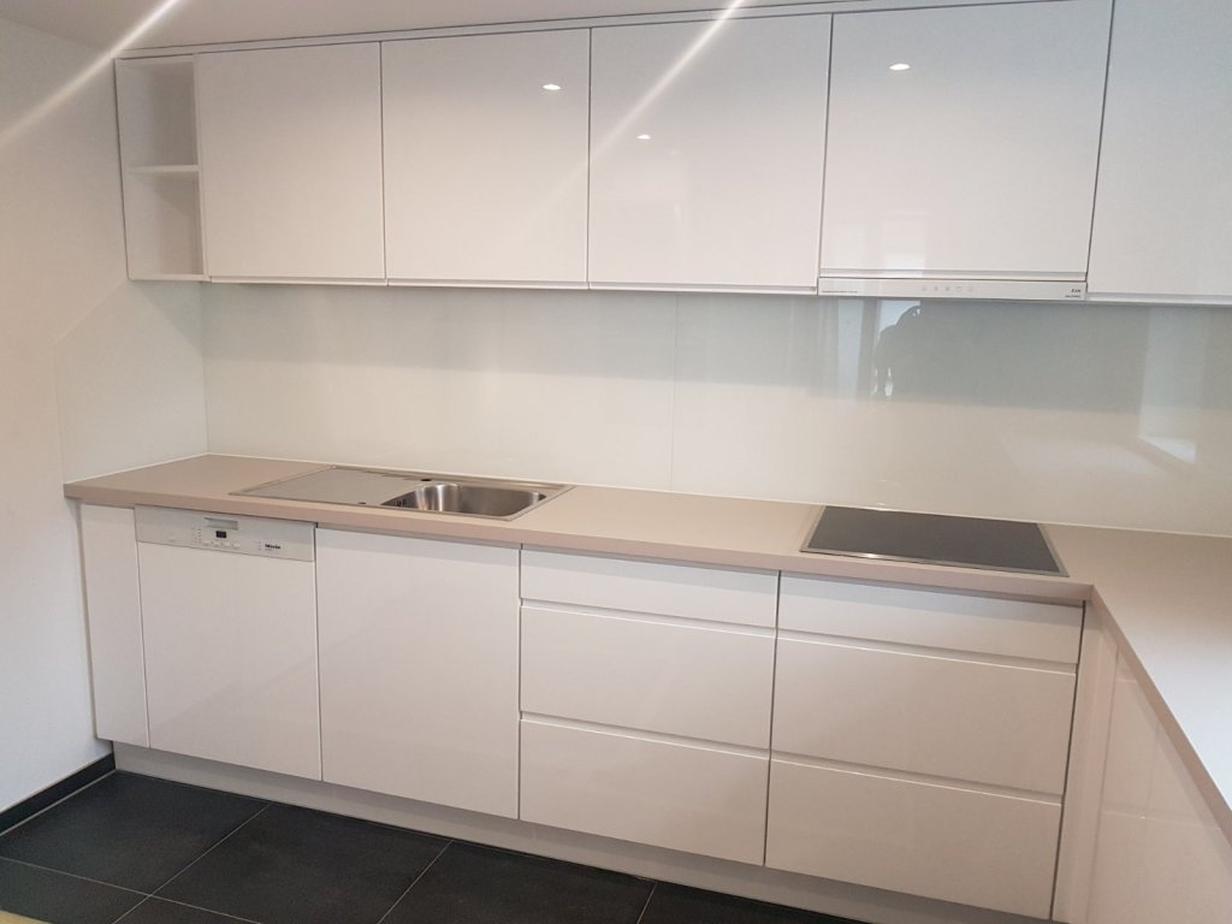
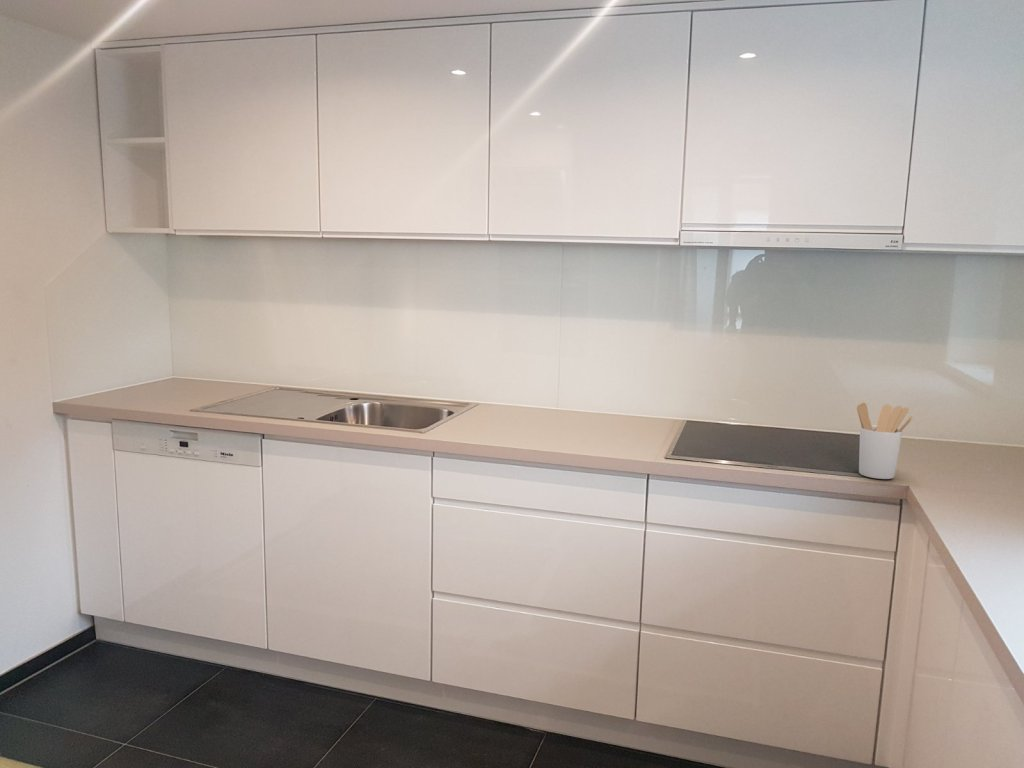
+ utensil holder (883, 439)
